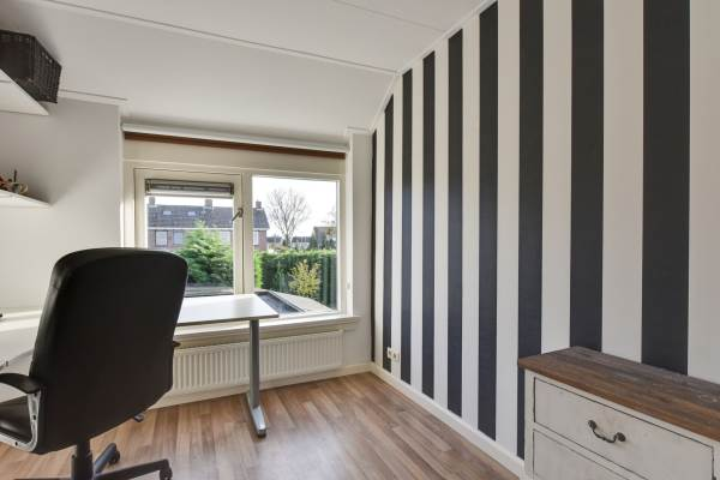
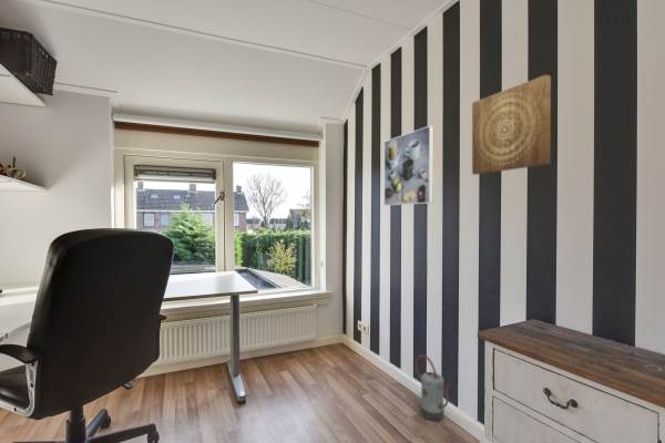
+ wall art (507, 130)
+ watering can (432, 387)
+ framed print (406, 169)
